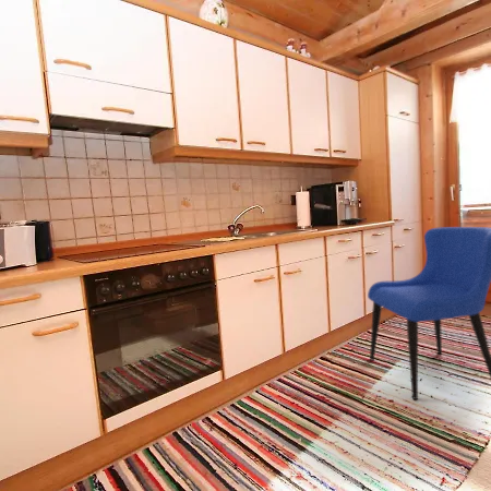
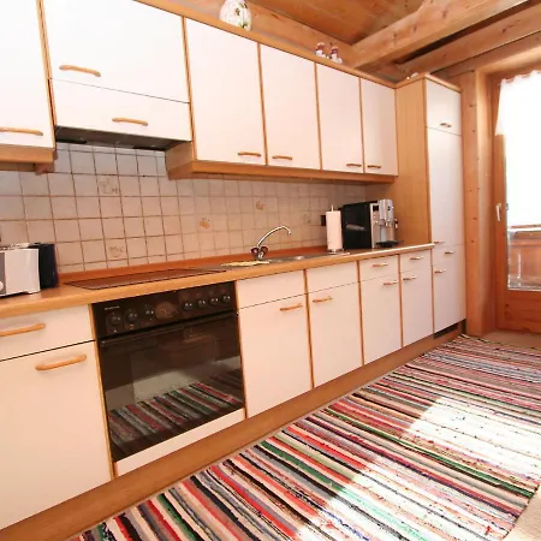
- dining chair (428, 303)
